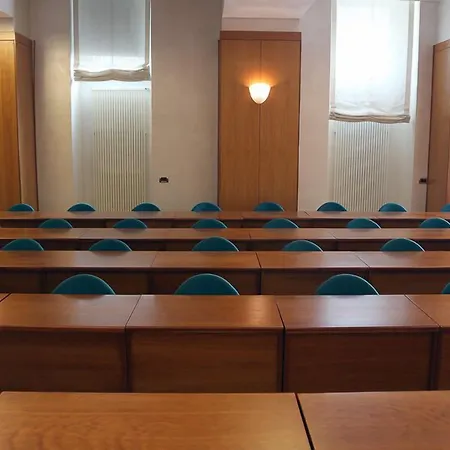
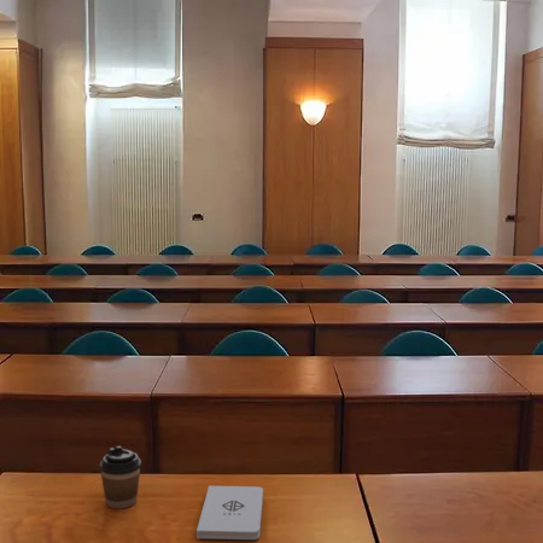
+ notepad (232, 510)
+ coffee cup (121, 475)
